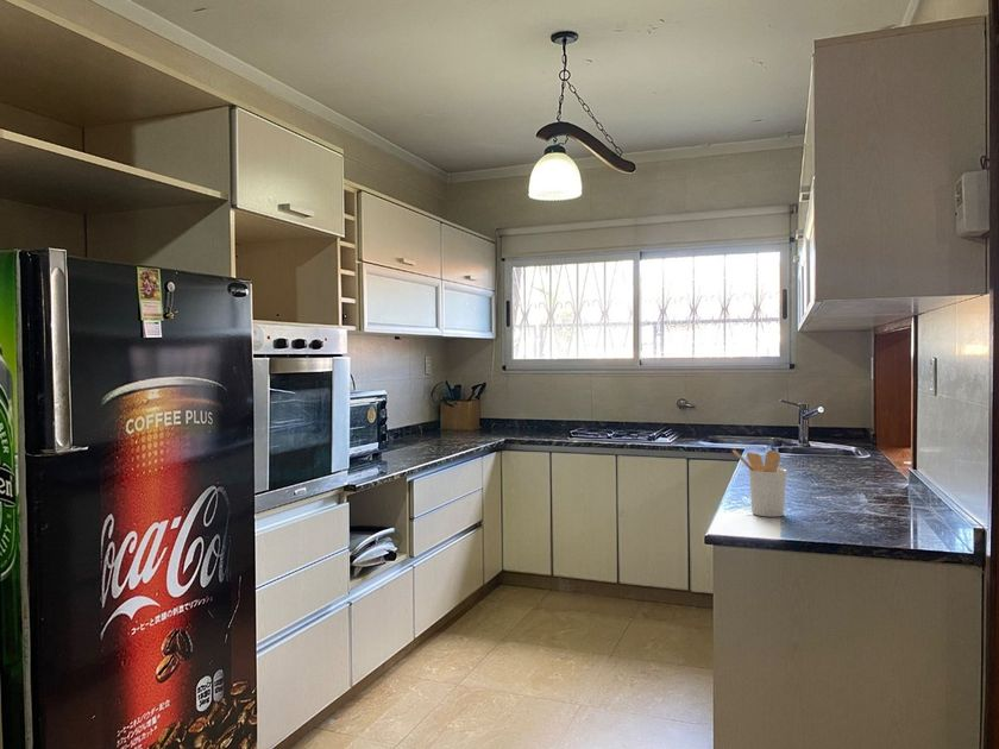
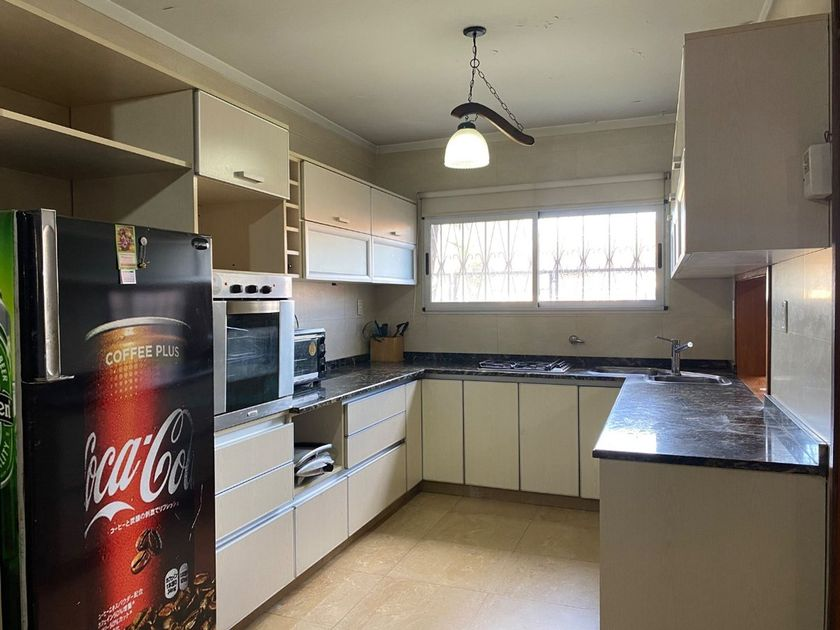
- utensil holder (758, 480)
